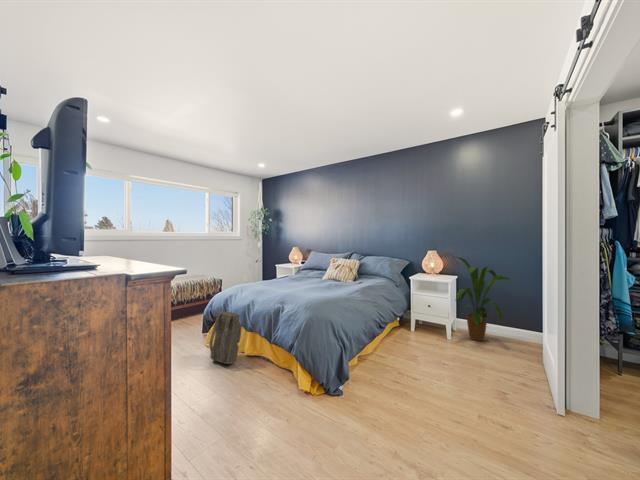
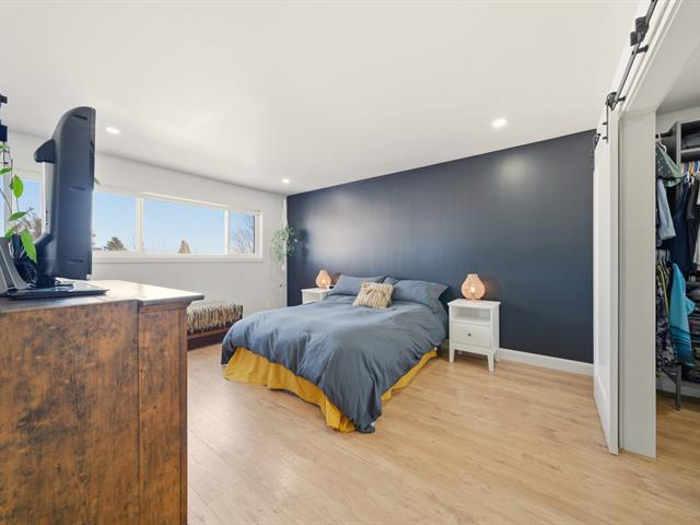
- house plant (485, 299)
- backpack (226, 335)
